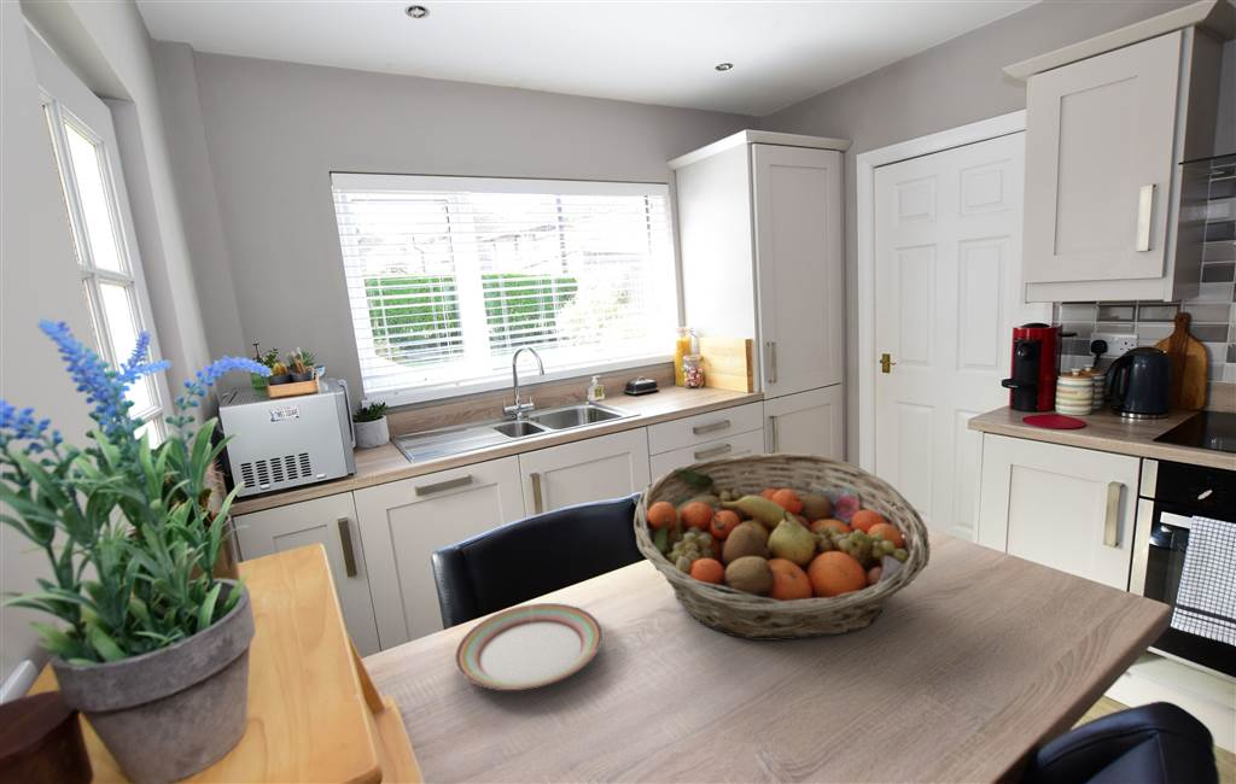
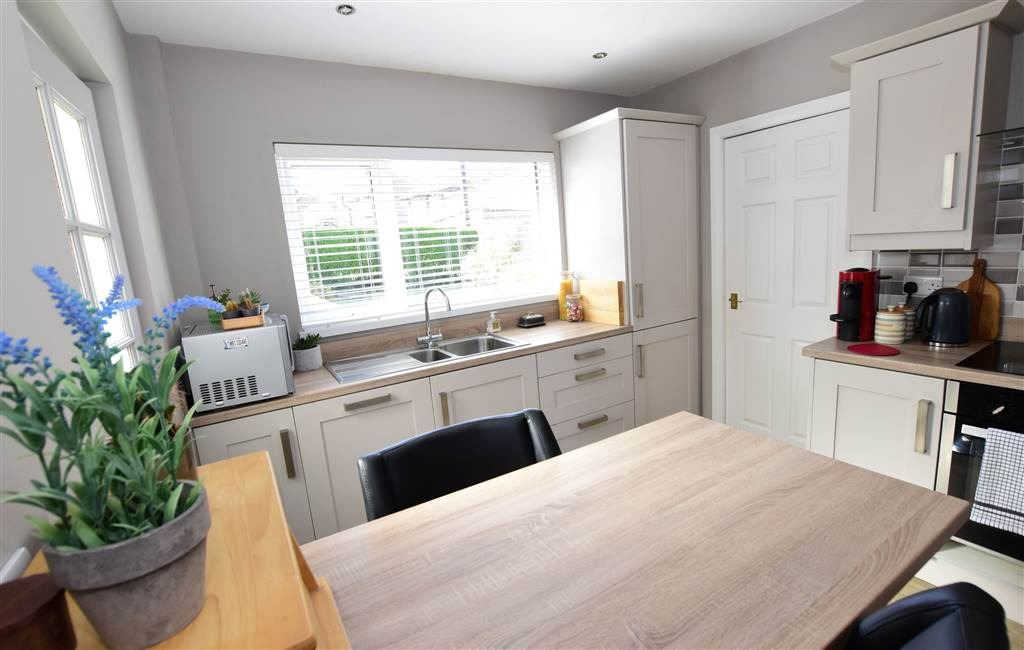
- fruit basket (772, 537)
- plate (530, 646)
